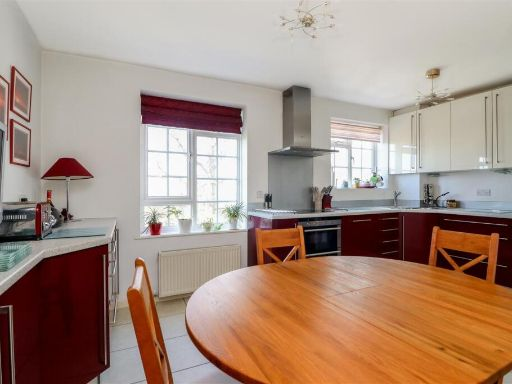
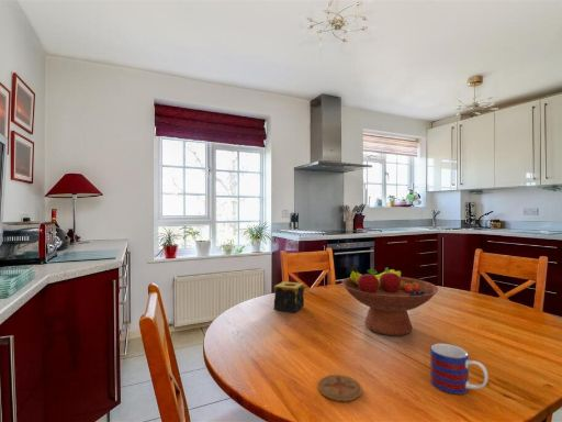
+ candle (289, 296)
+ mug (458, 370)
+ coaster (339, 387)
+ fruit bowl (387, 297)
